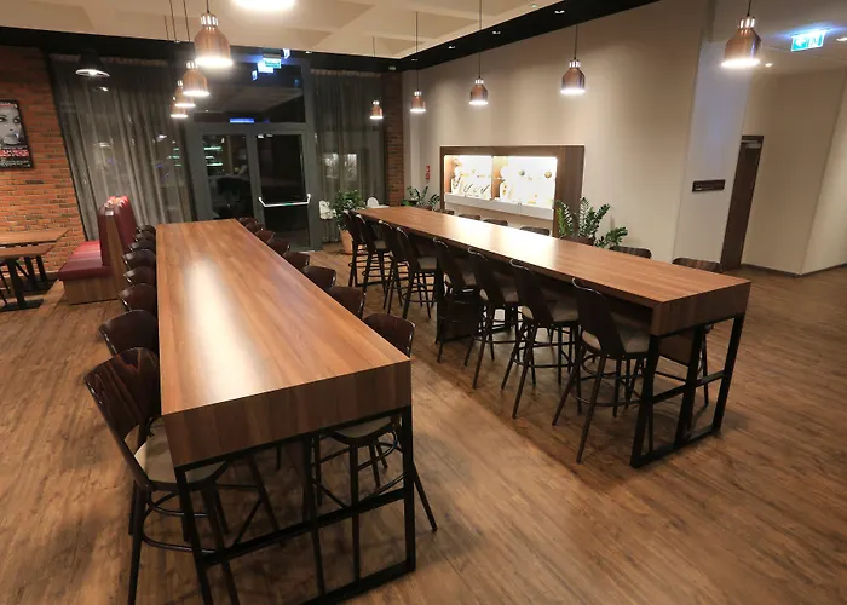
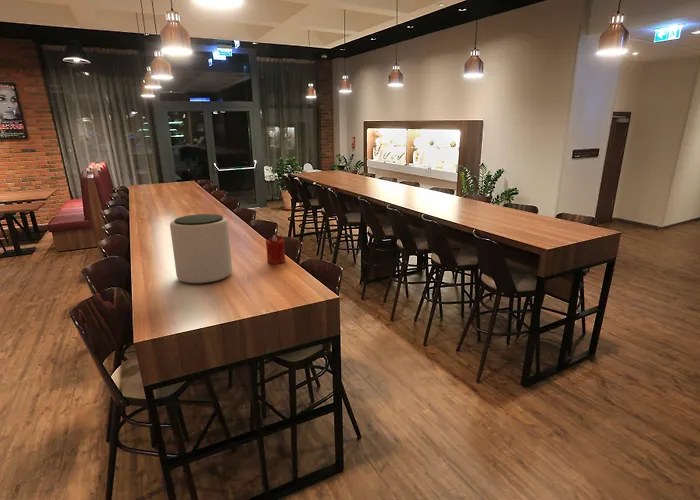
+ plant pot (202, 247)
+ candle (275, 248)
